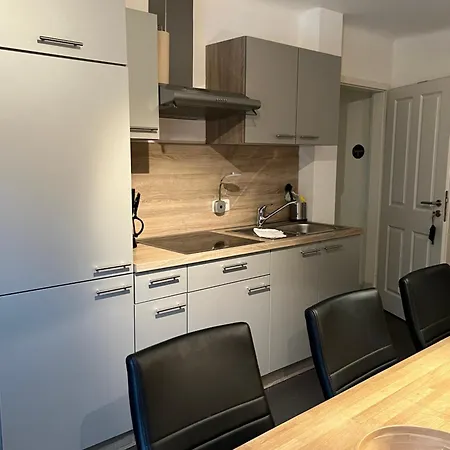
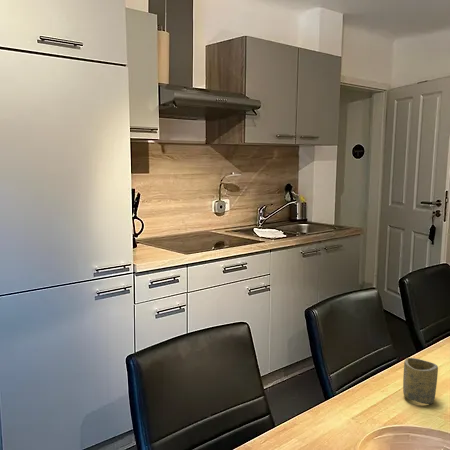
+ cup (419, 380)
